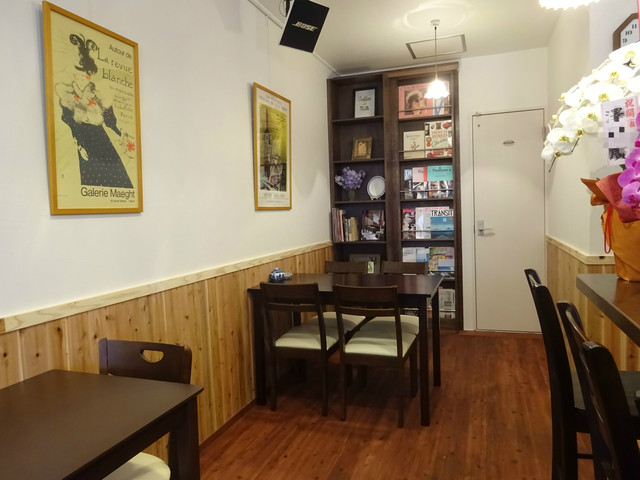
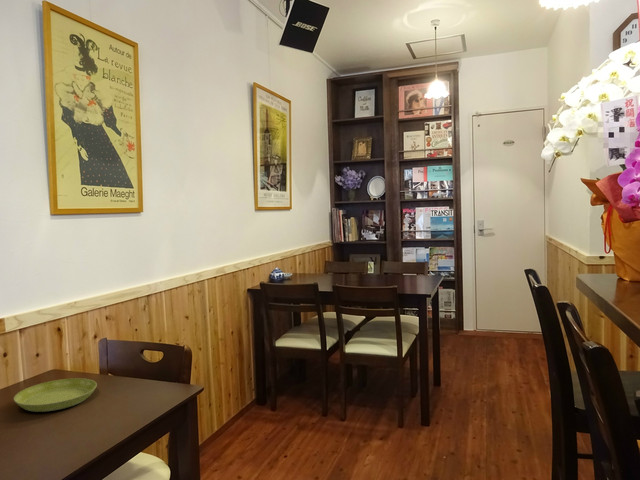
+ saucer (57, 395)
